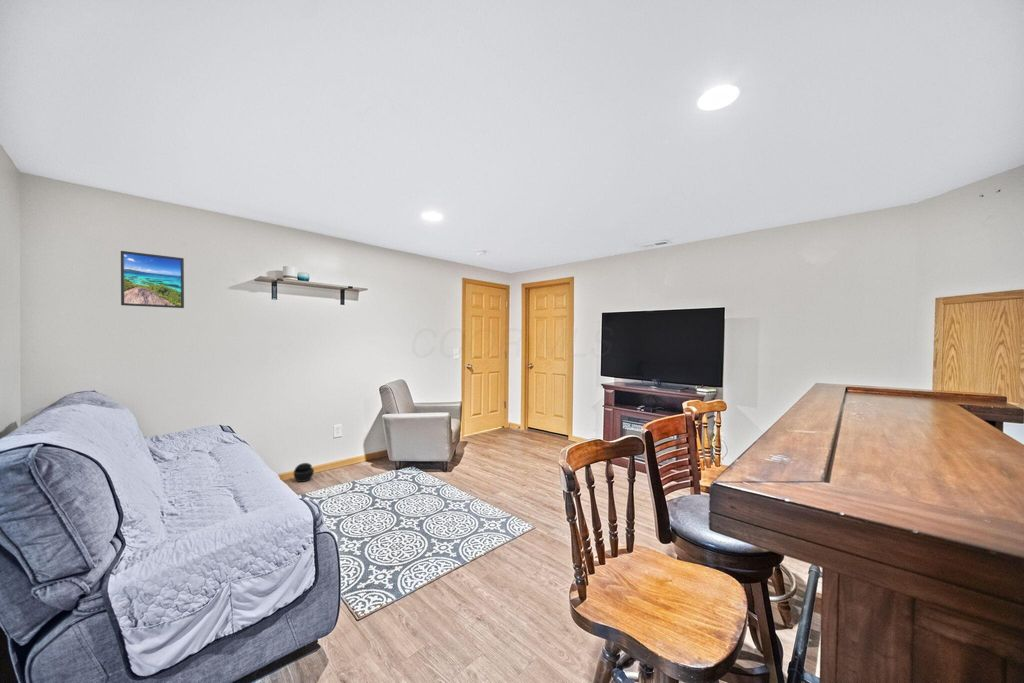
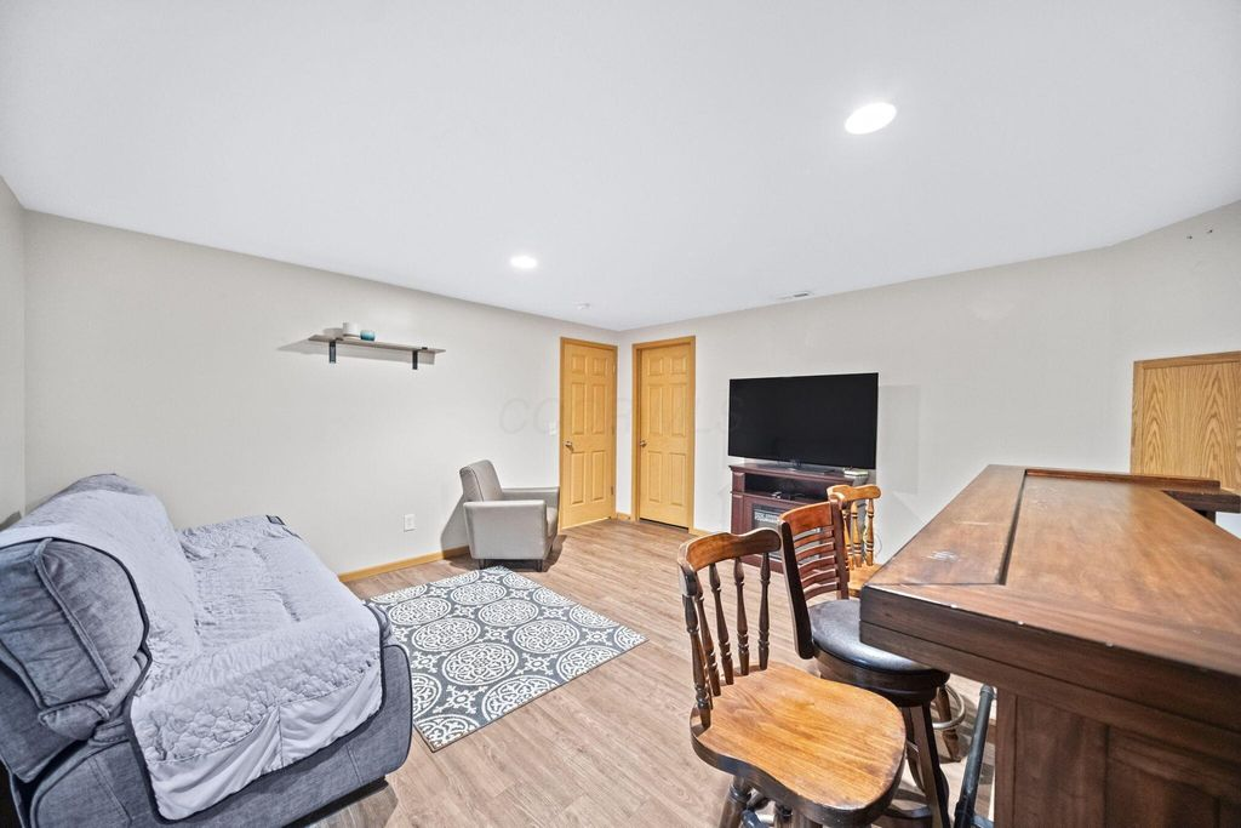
- speaker (303, 471)
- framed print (153, 280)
